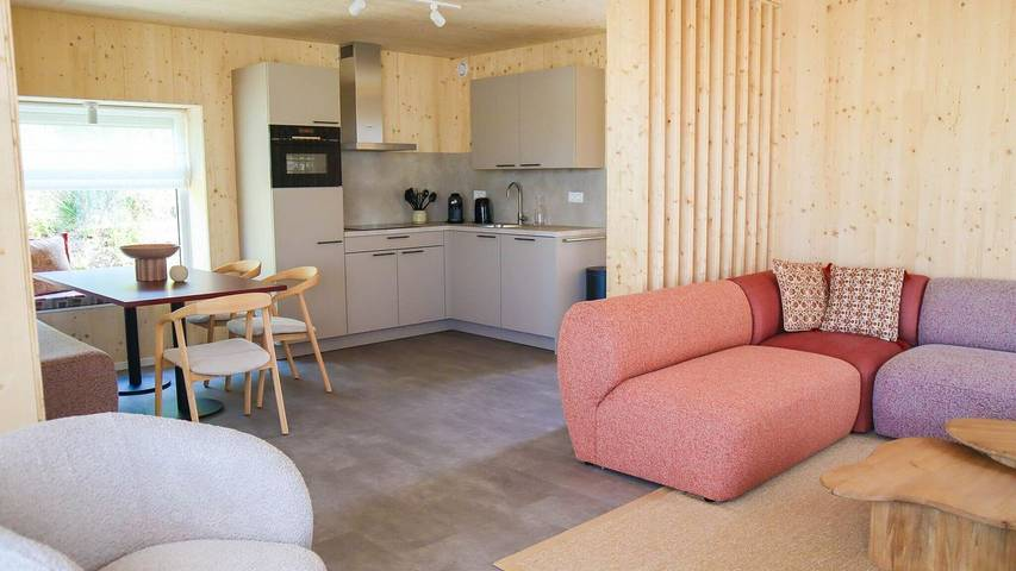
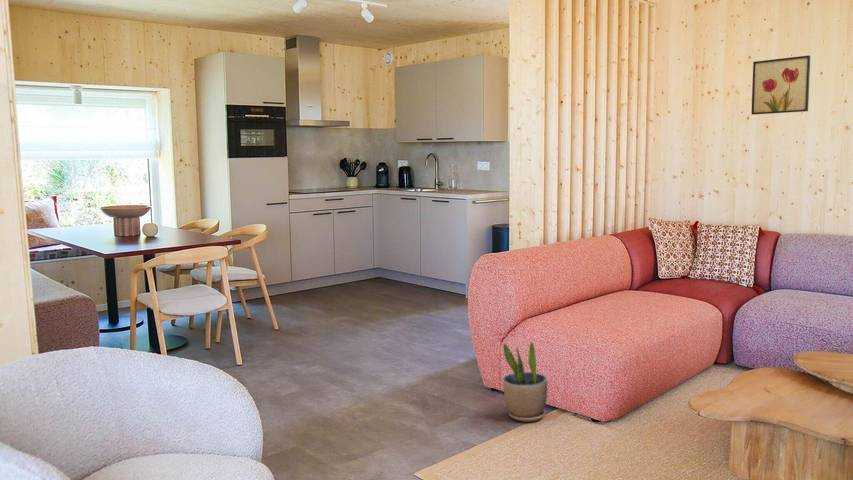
+ potted plant (525, 376)
+ wall art (780, 86)
